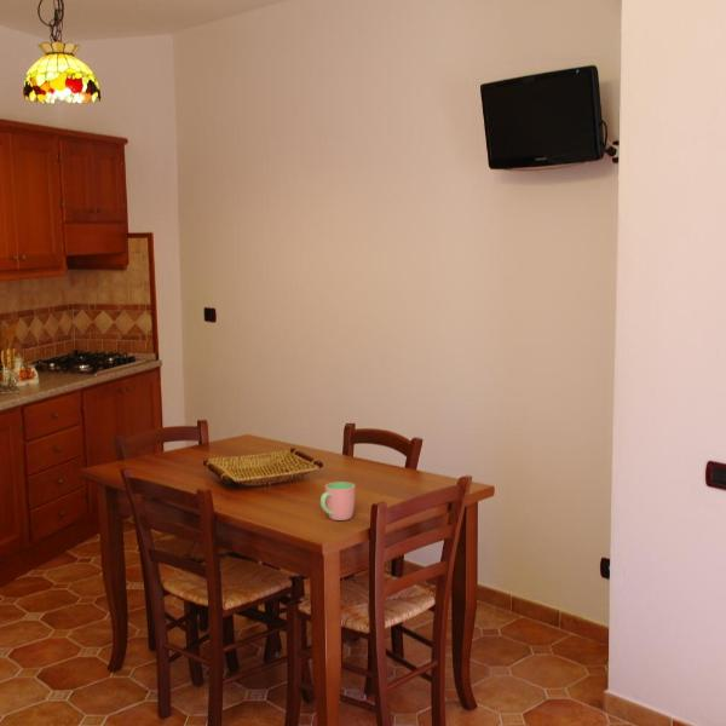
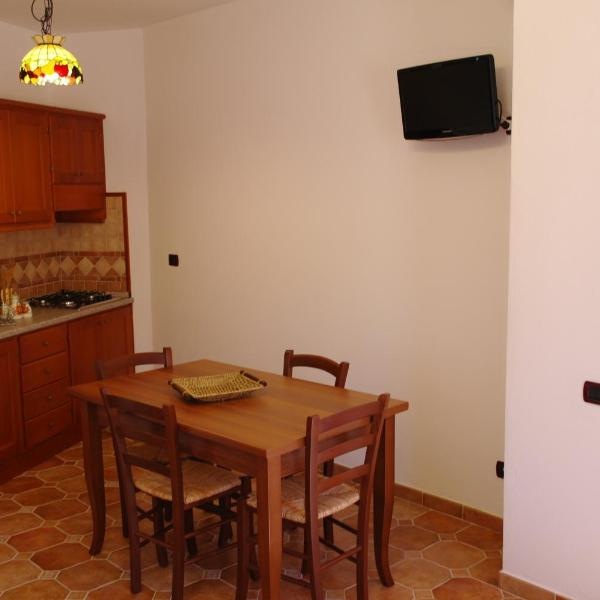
- cup (336, 502)
